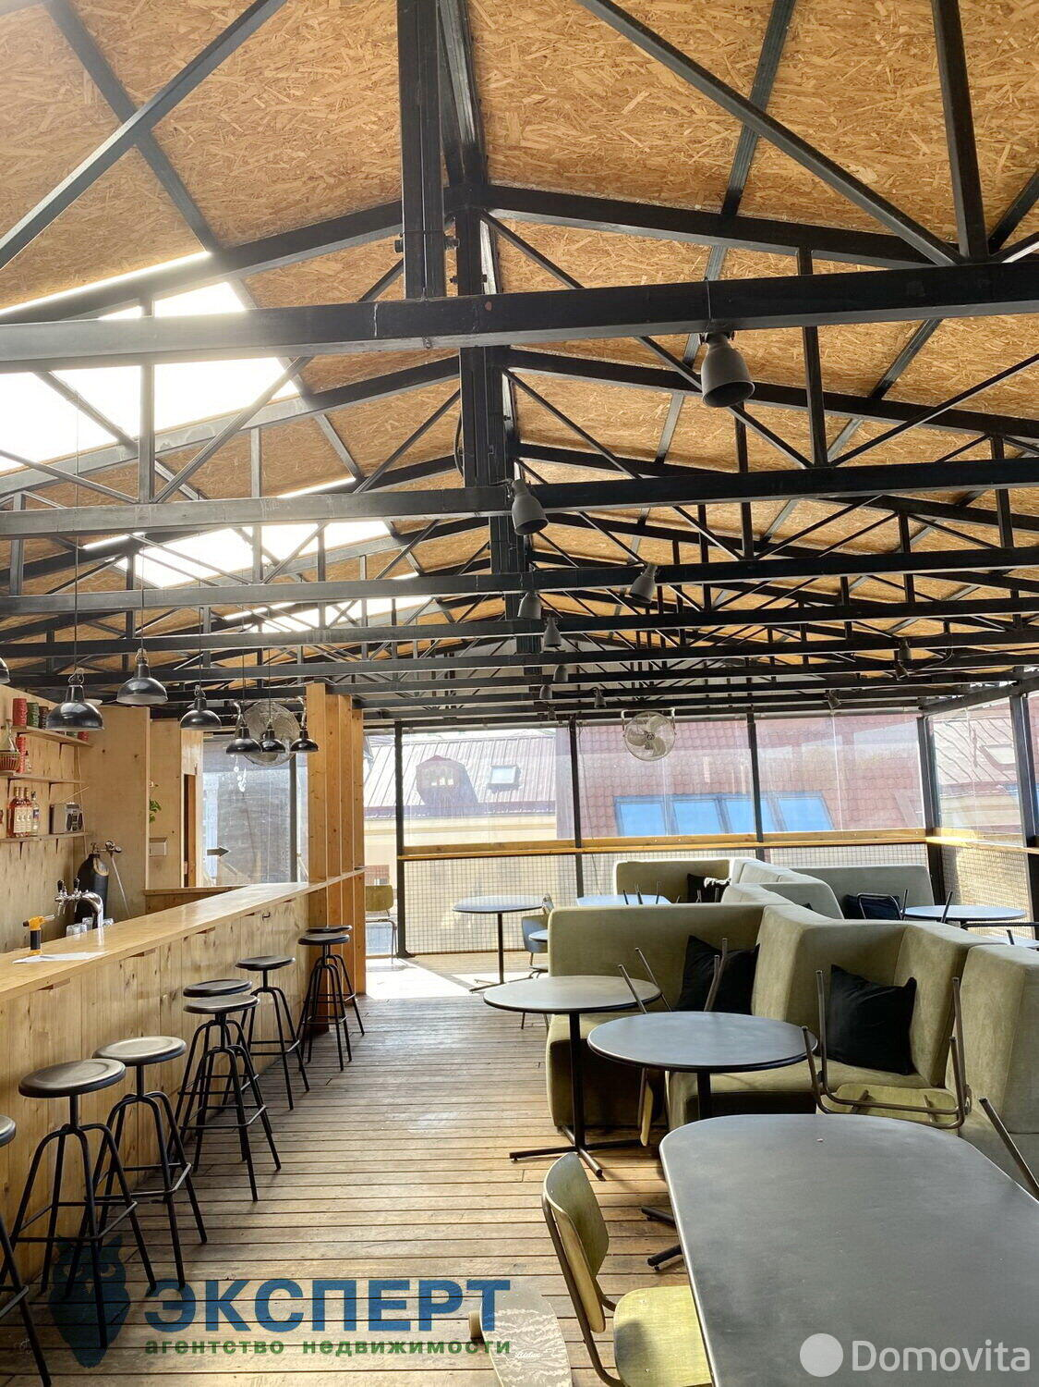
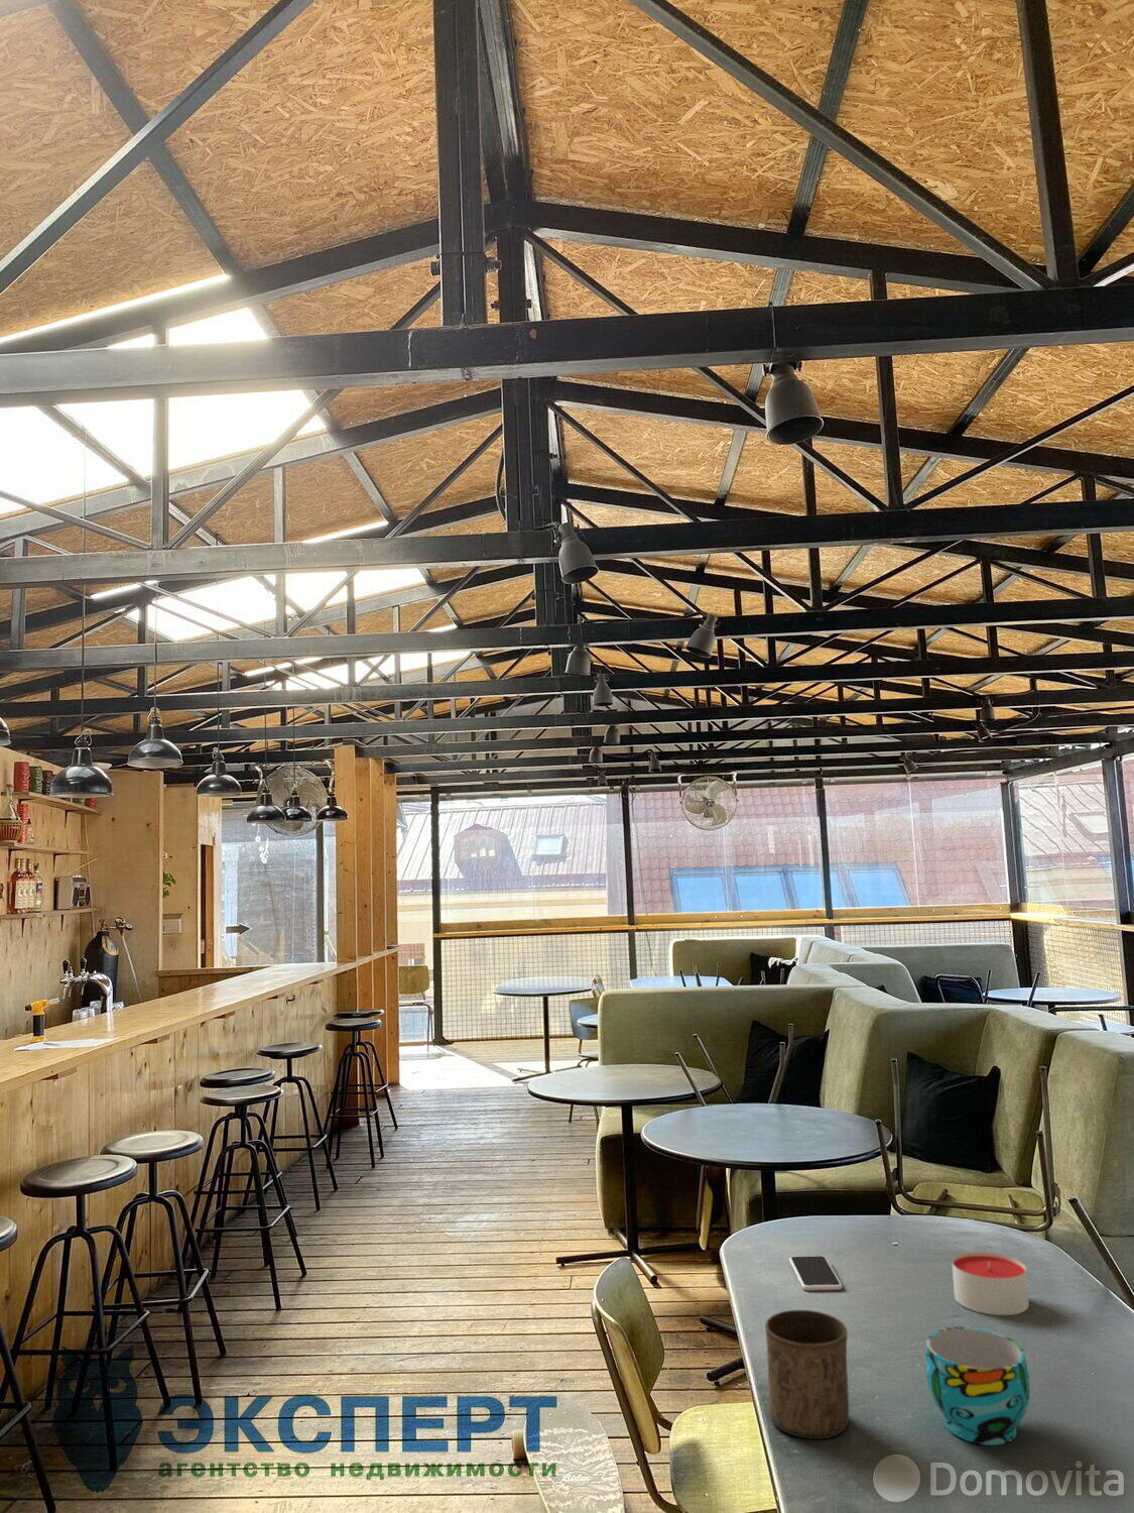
+ candle (989, 1281)
+ smartphone (815, 1272)
+ cup (977, 1384)
+ cup (808, 1372)
